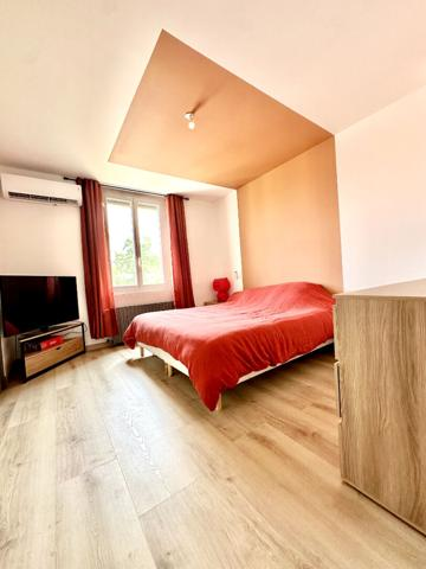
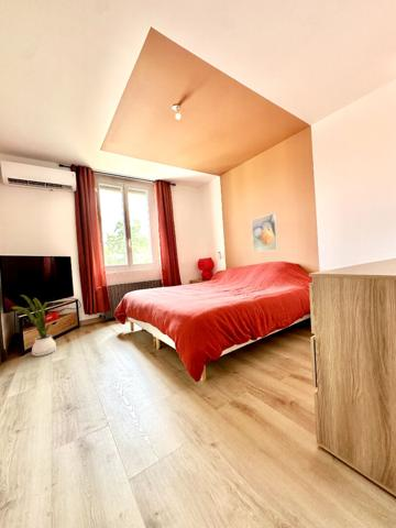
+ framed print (264, 233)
+ house plant (38, 322)
